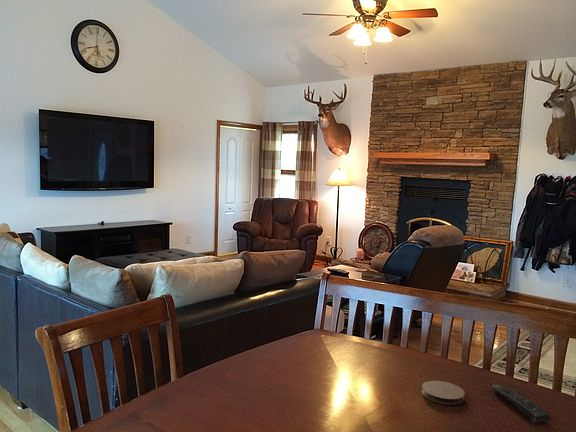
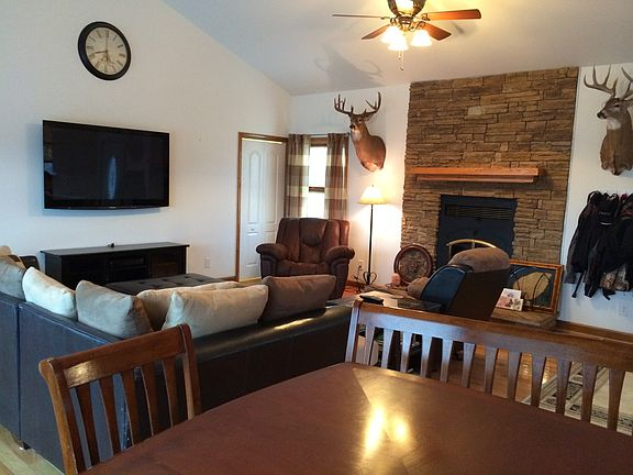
- coaster (442, 392)
- remote control (516, 400)
